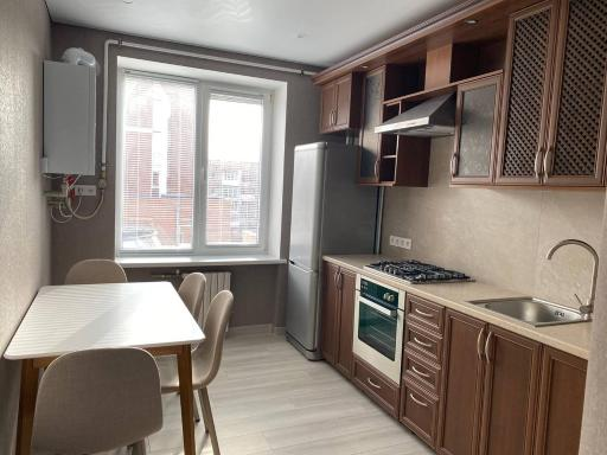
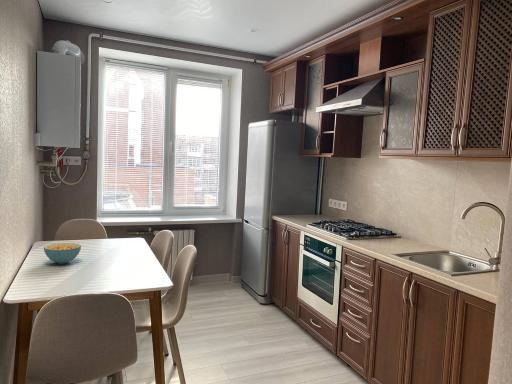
+ cereal bowl (62, 254)
